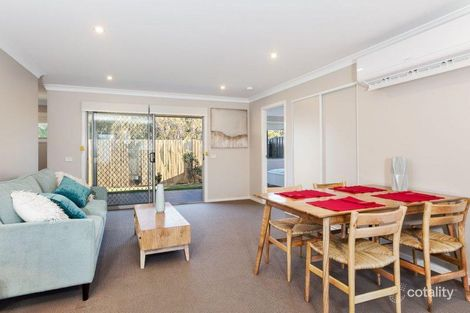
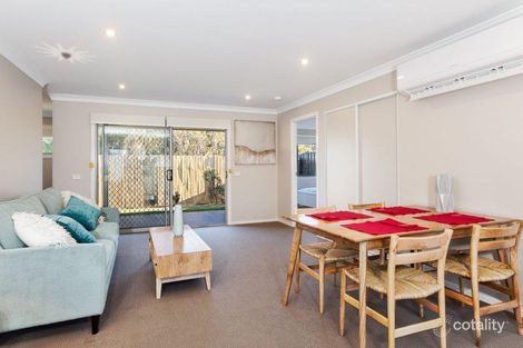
+ ceiling light (66, 53)
